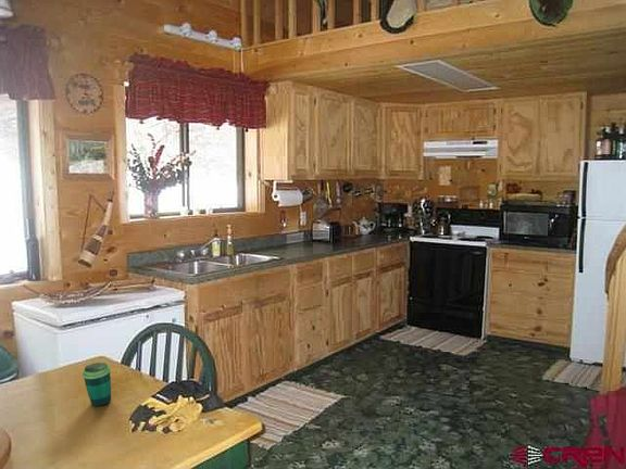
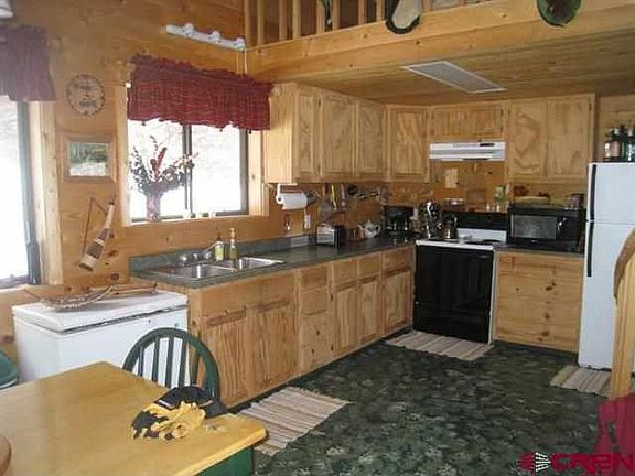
- cup (97, 384)
